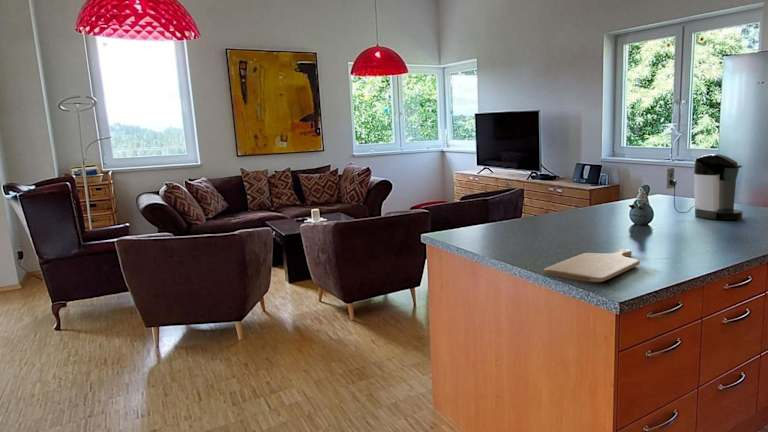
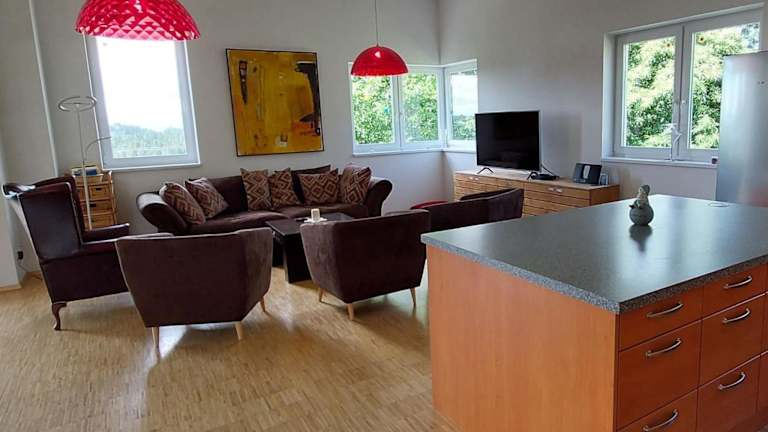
- coffee maker (709, 186)
- chopping board (600, 262)
